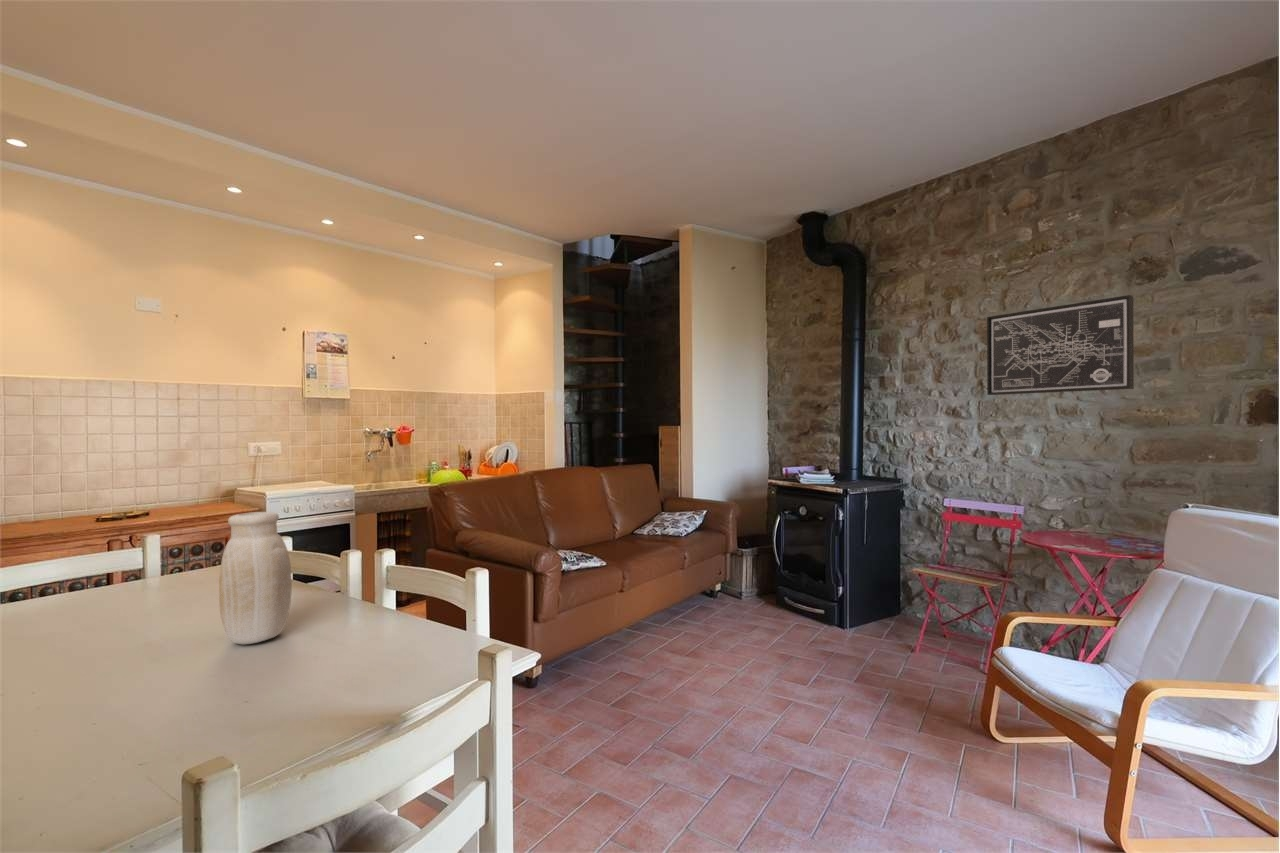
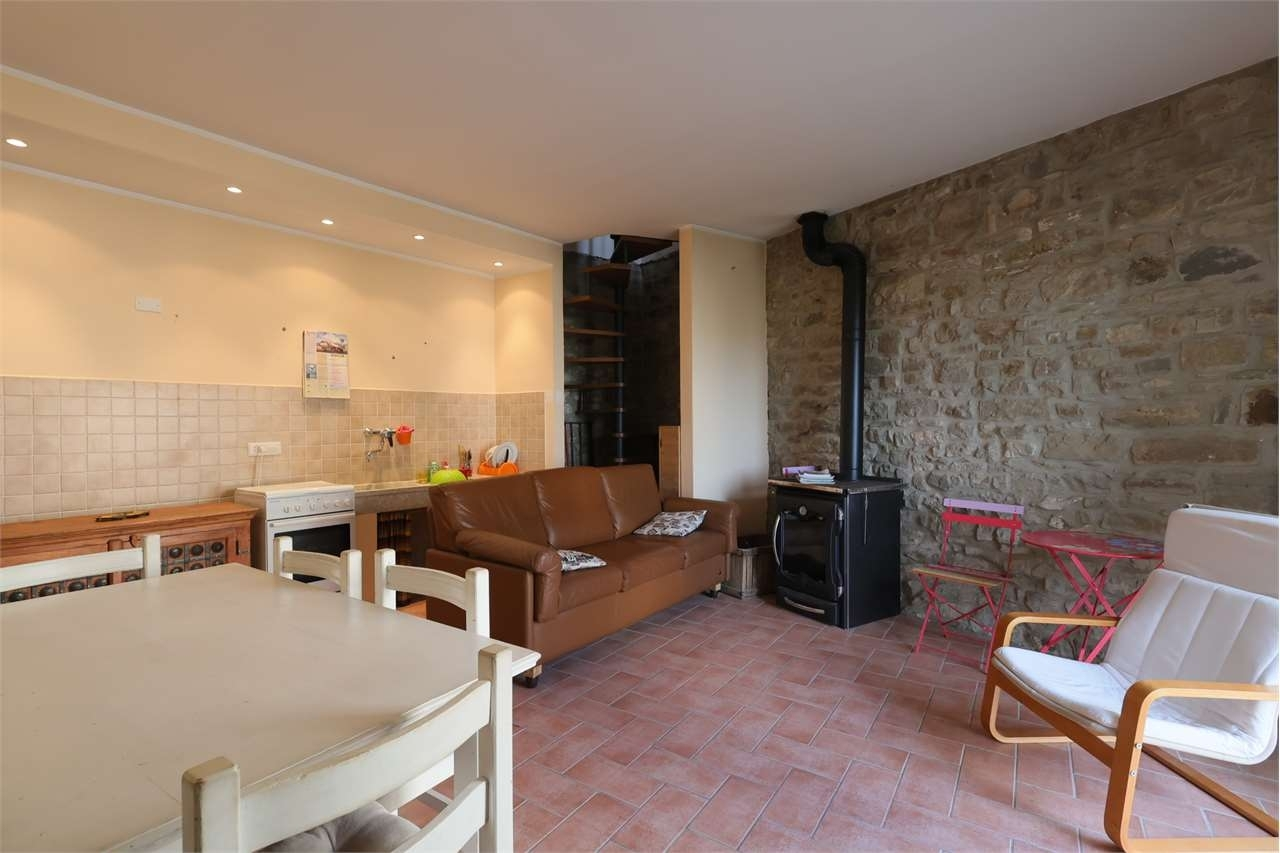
- wall art (1054, 349)
- vase (261, 579)
